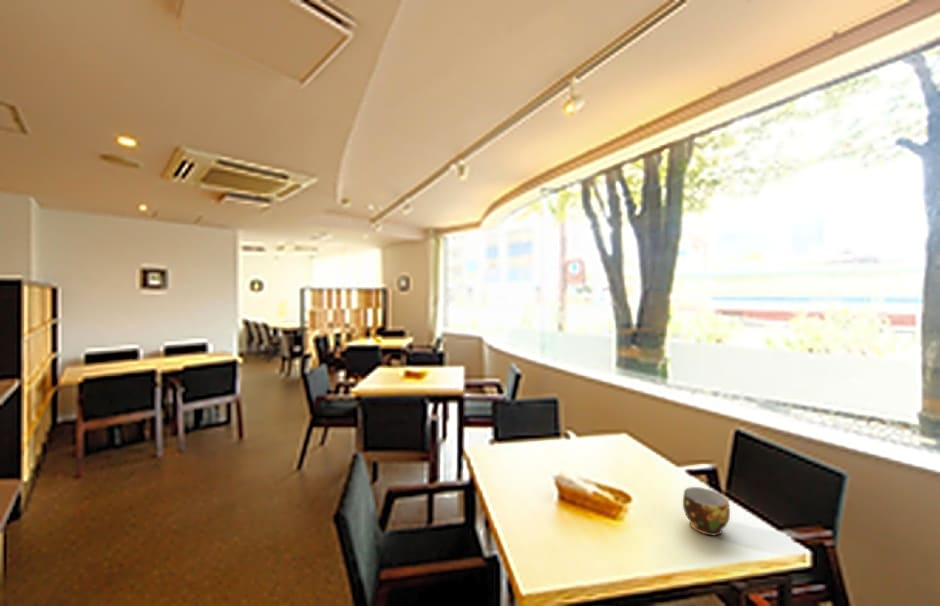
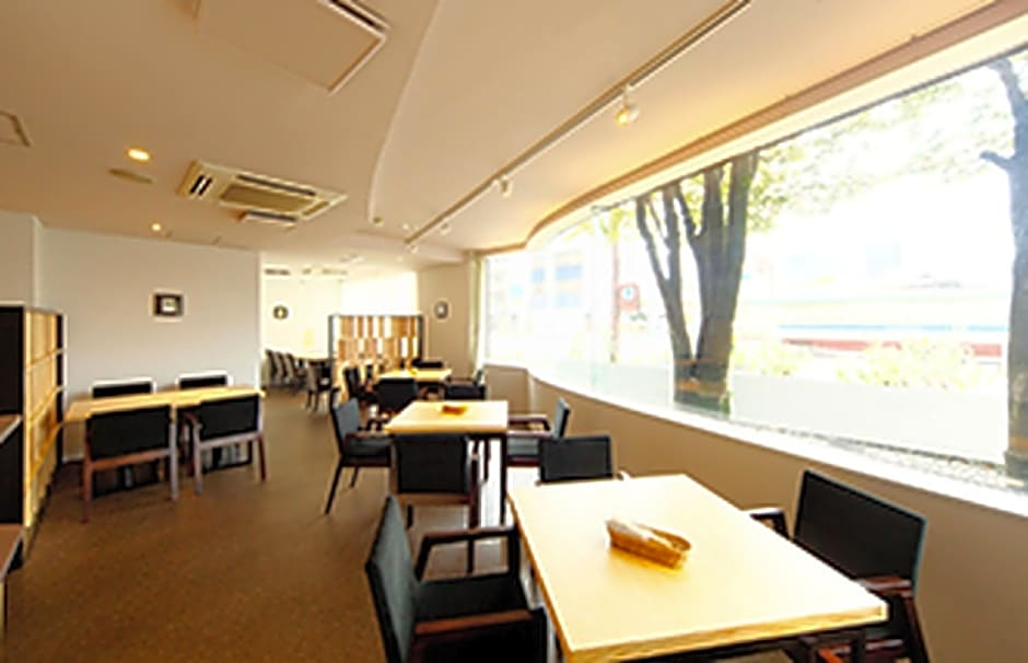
- cup (702, 510)
